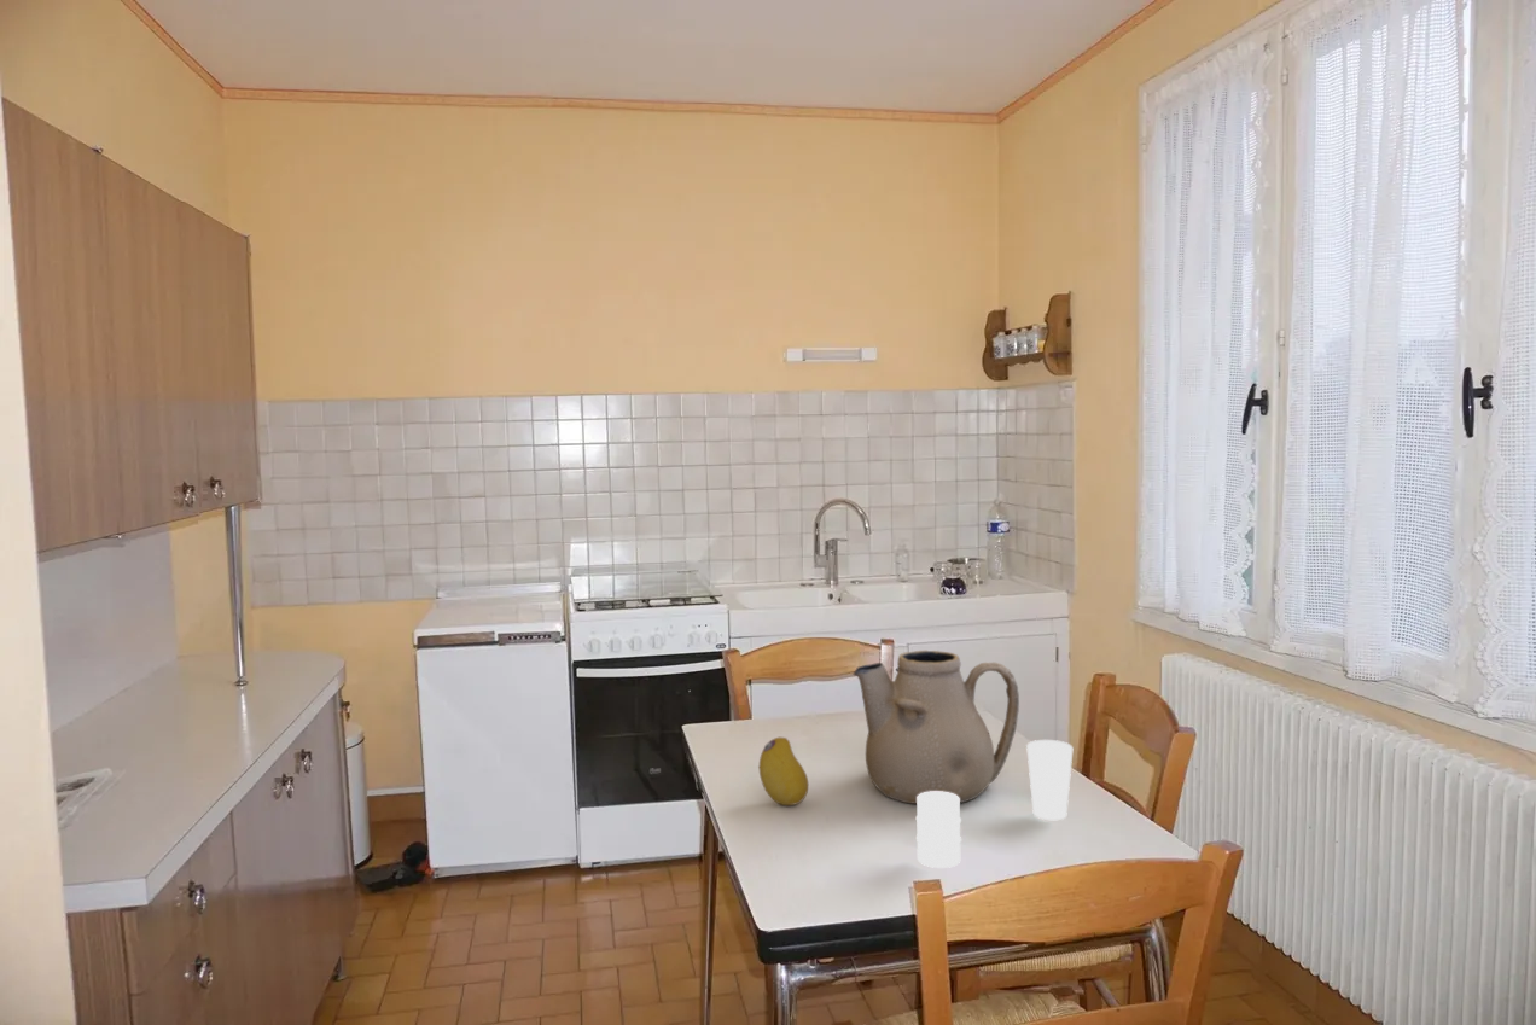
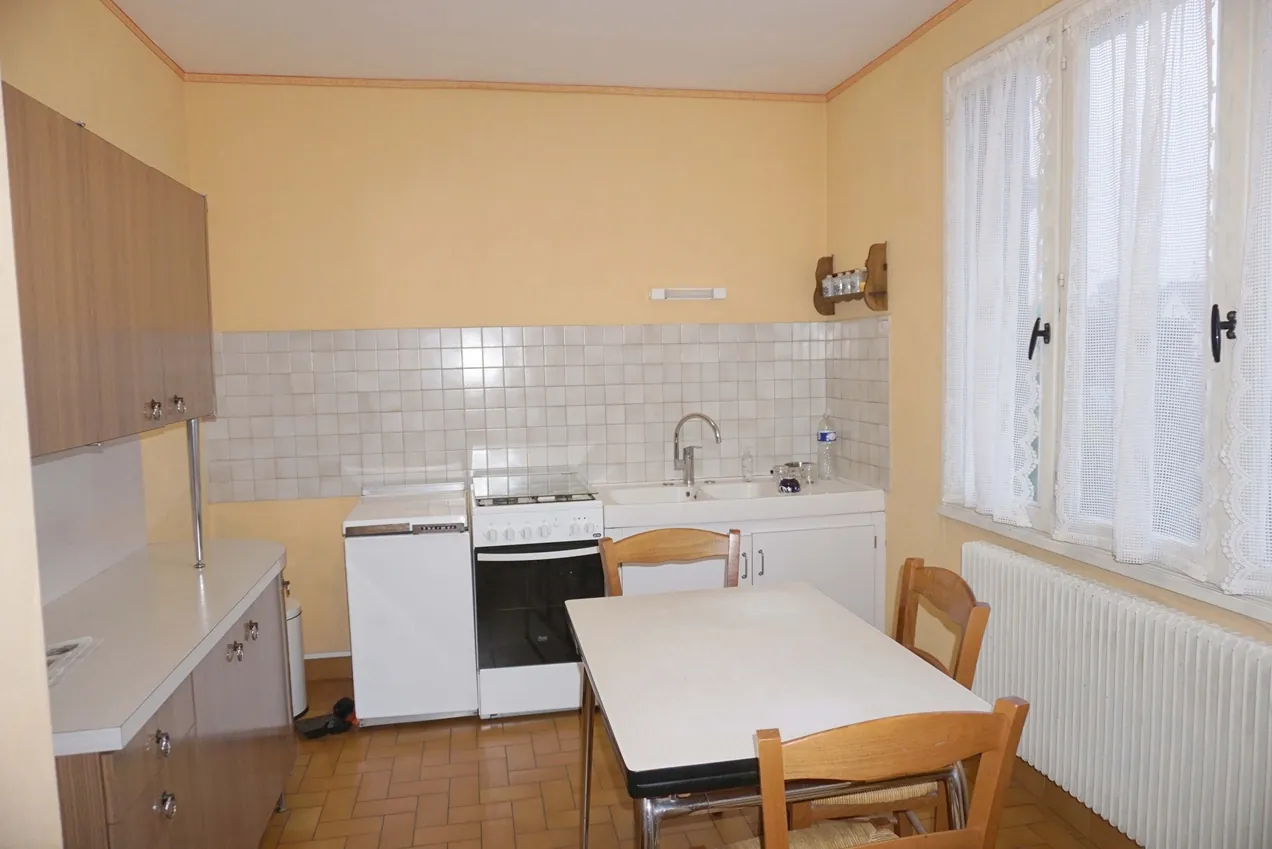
- cup (938, 827)
- cup (1049, 780)
- teapot (932, 721)
- fruit (782, 770)
